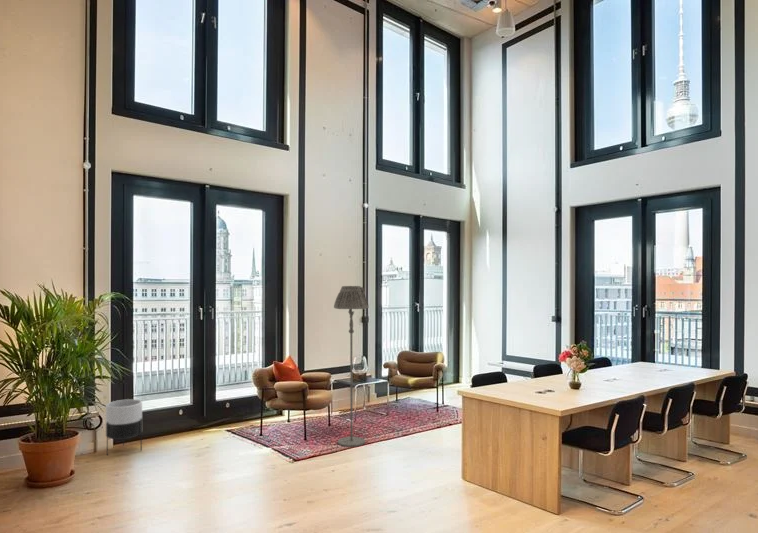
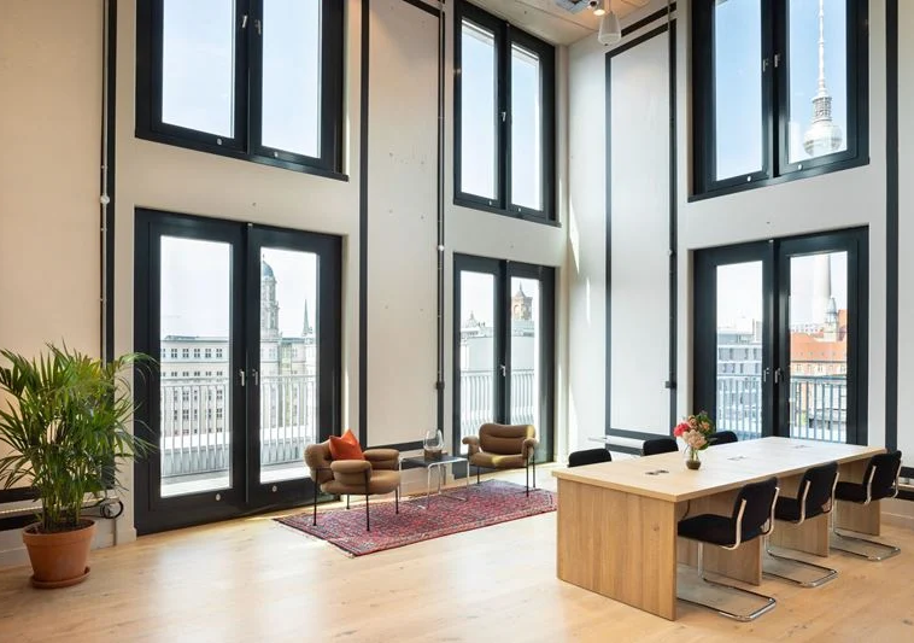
- planter (123, 426)
- floor lamp (351, 364)
